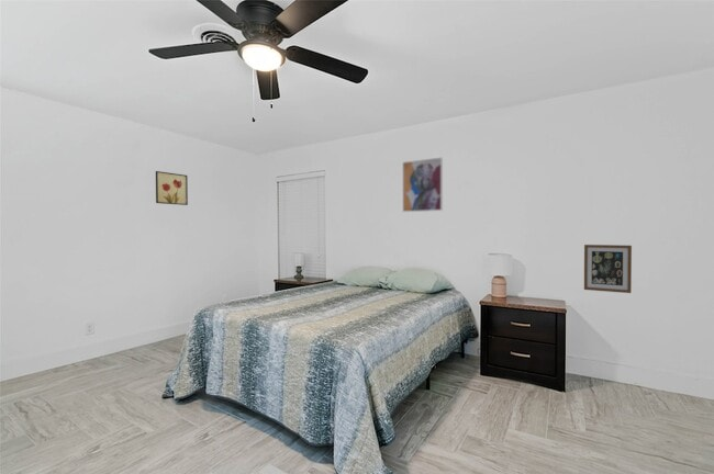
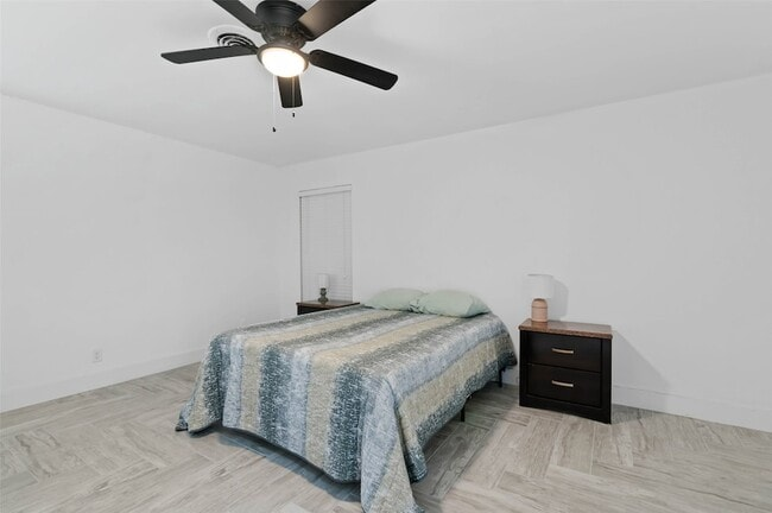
- wall art (422, 185)
- wall art (606, 268)
- wall art (171, 189)
